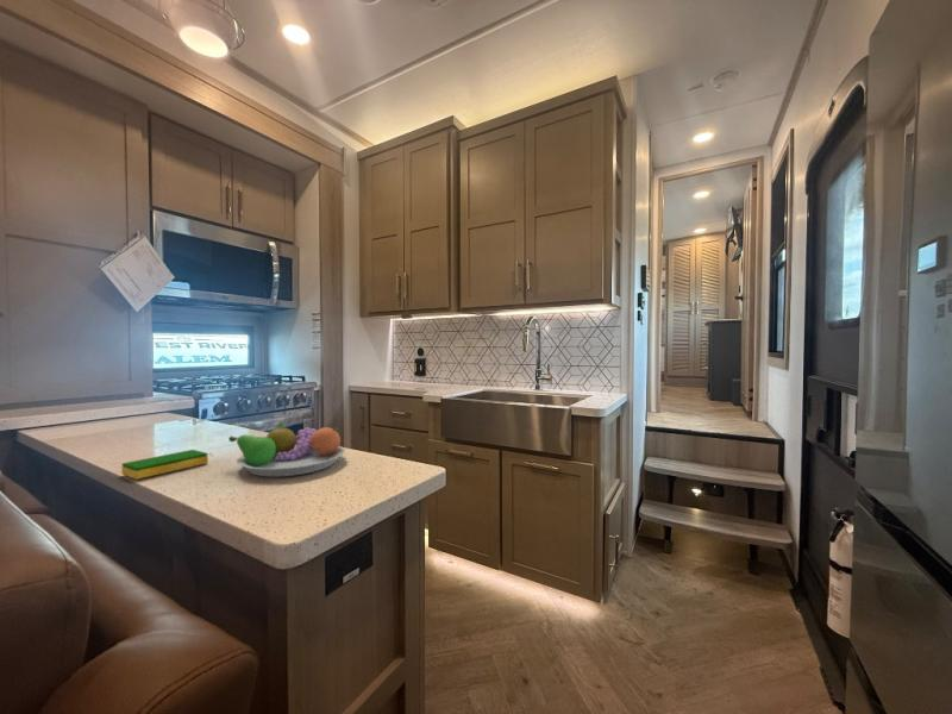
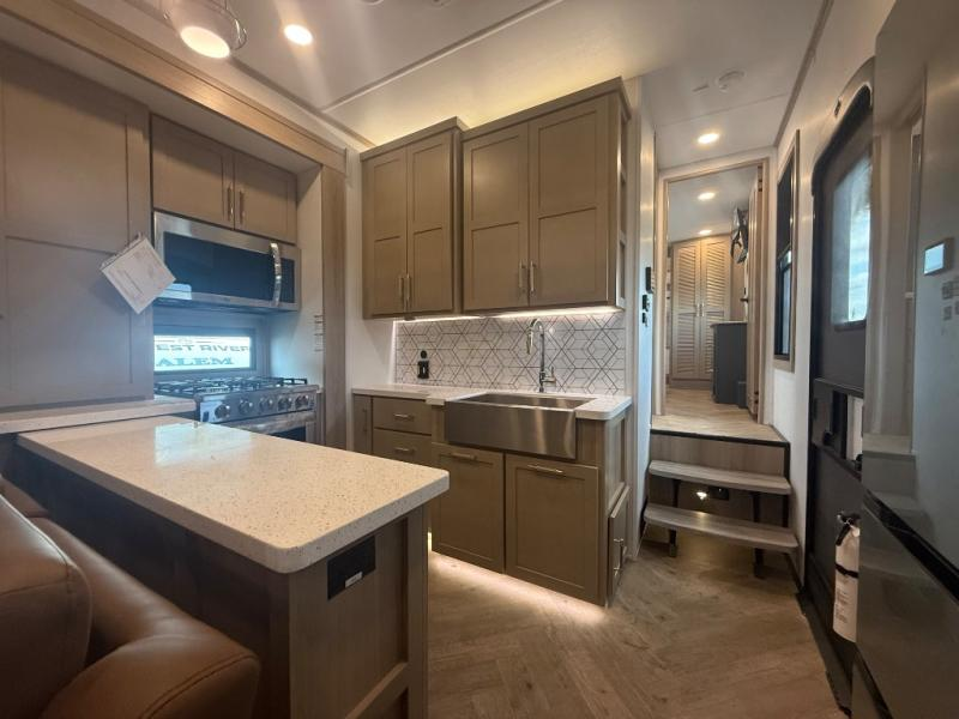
- fruit bowl (289, 444)
- dish sponge (167, 463)
